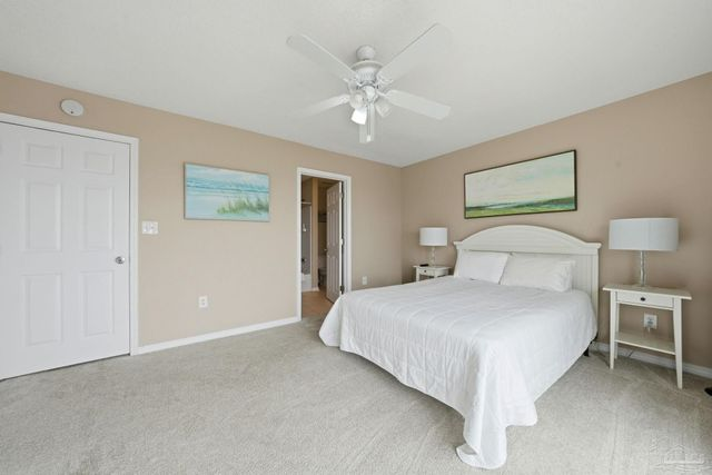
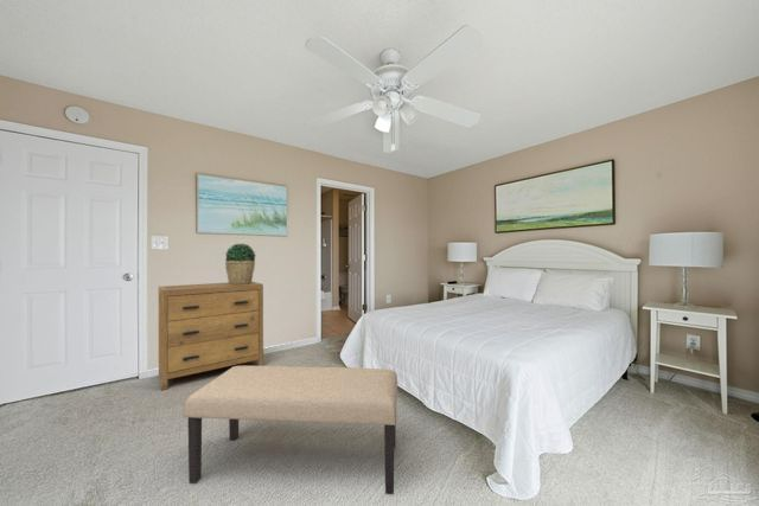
+ dresser (212, 327)
+ bench (301, 419)
+ potted plant (240, 263)
